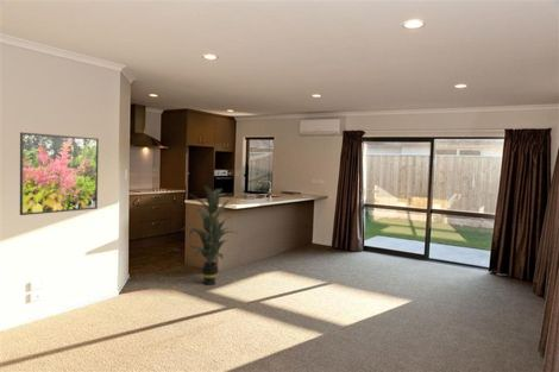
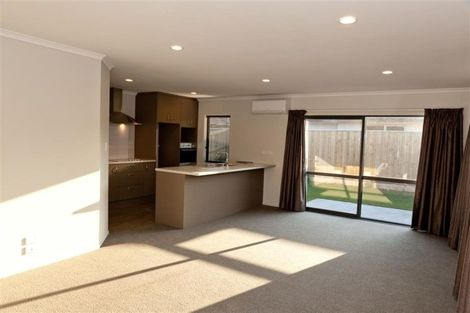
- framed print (62, 174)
- indoor plant (207, 234)
